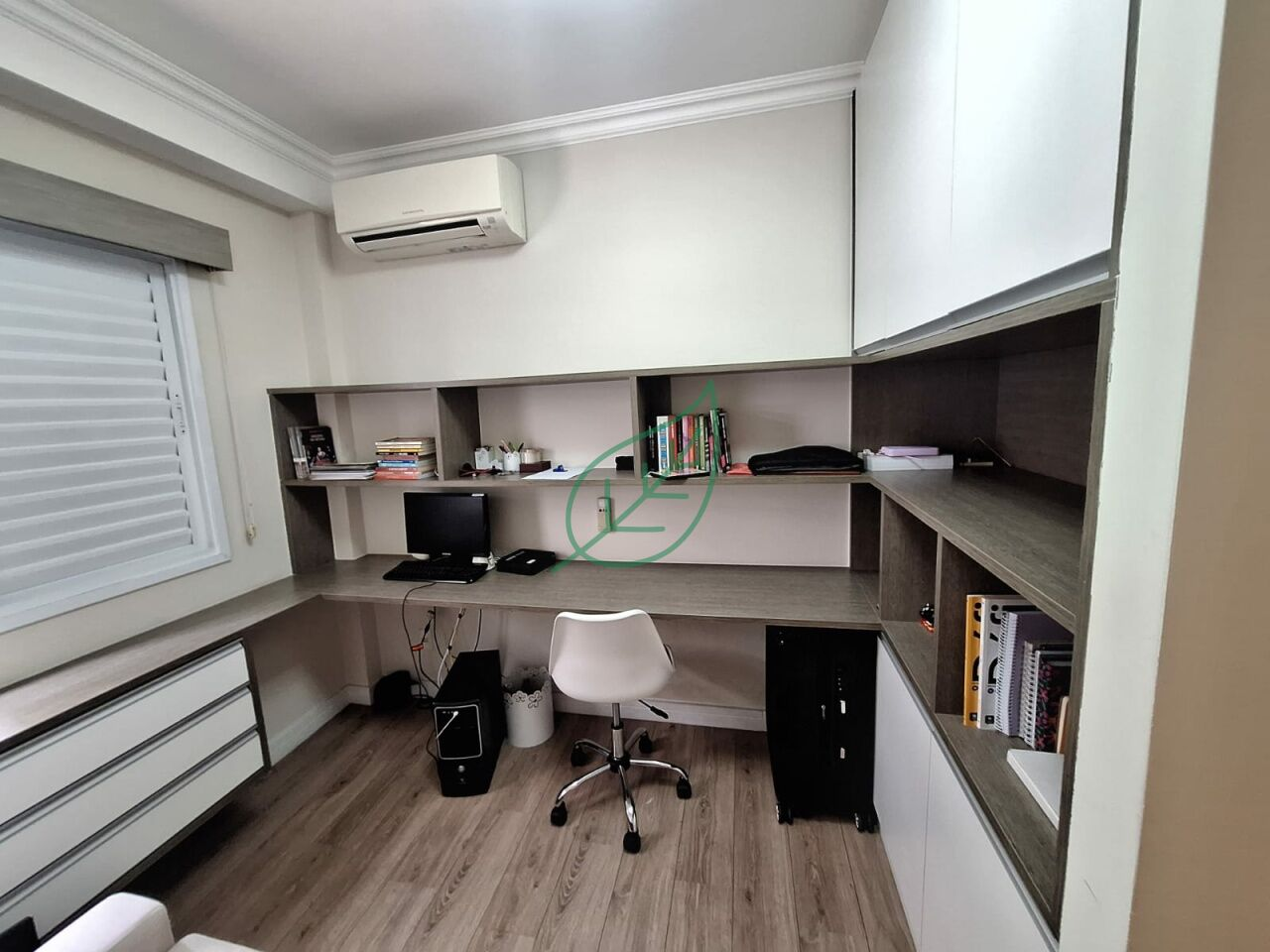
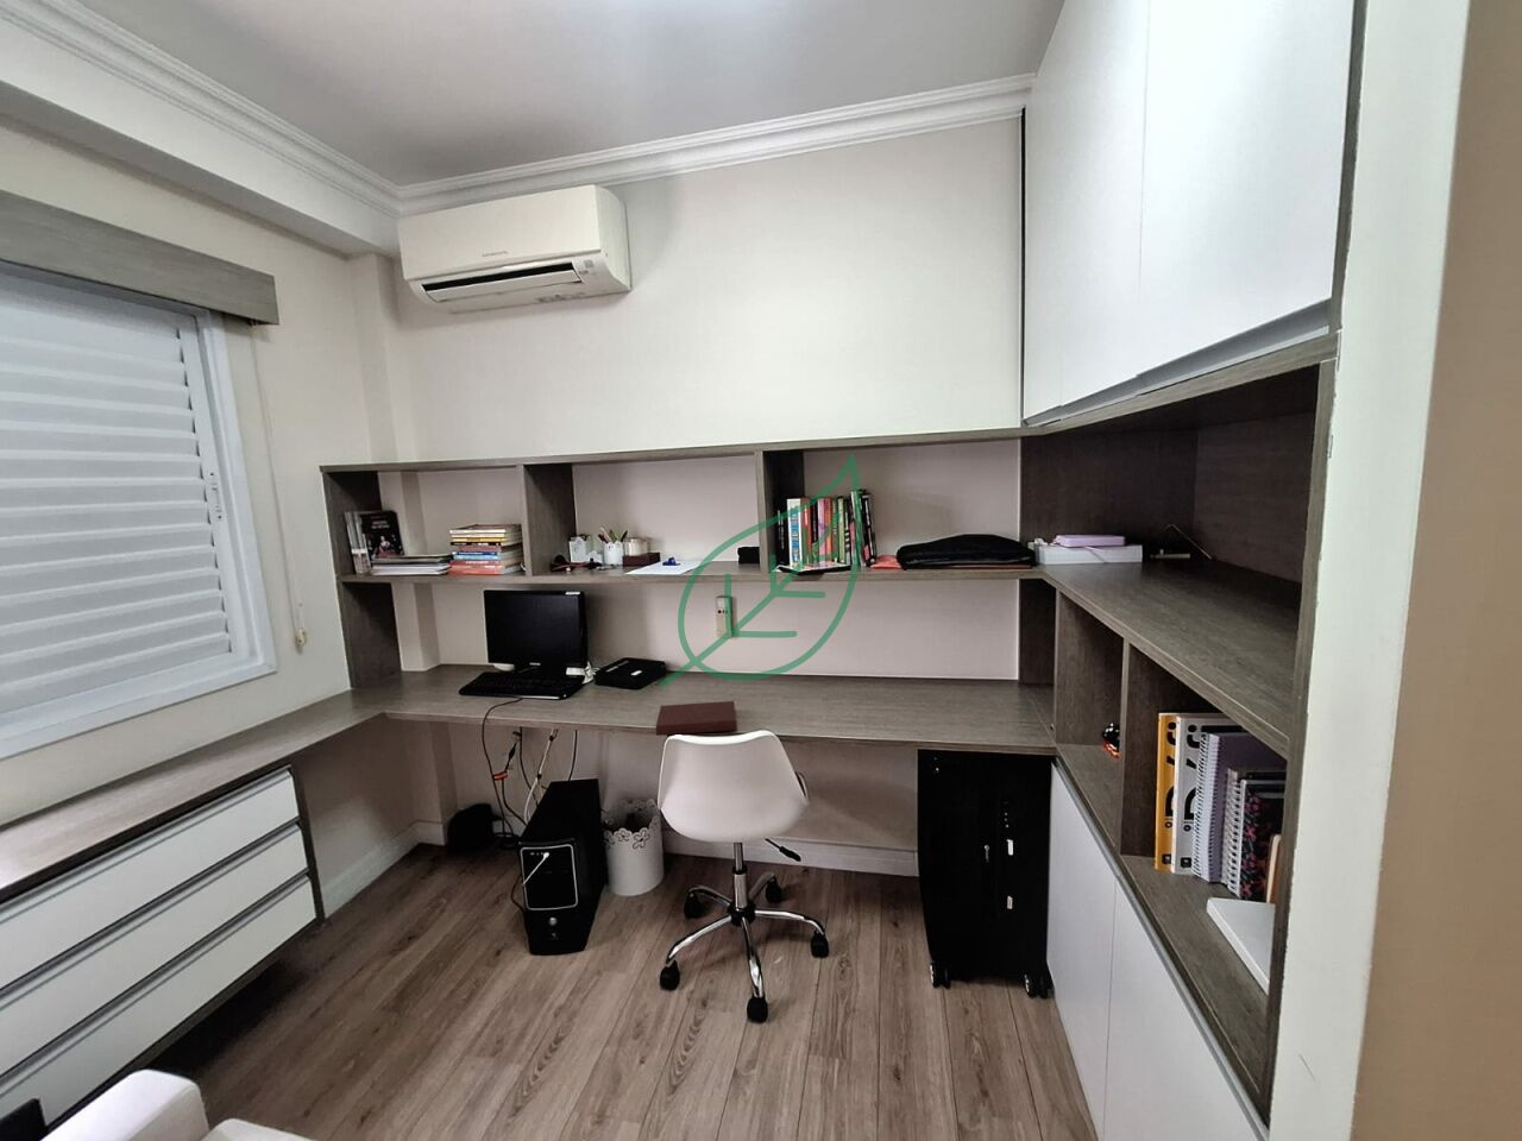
+ notebook (696, 717)
